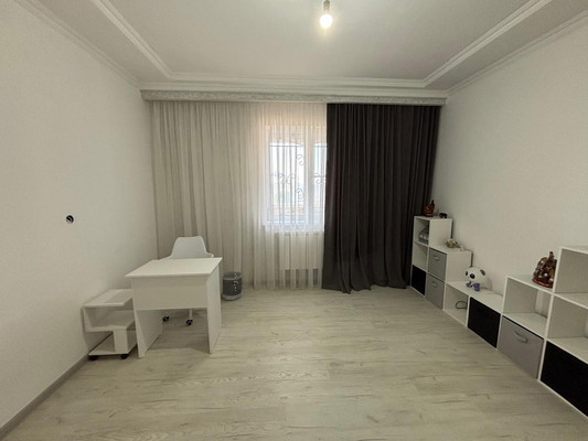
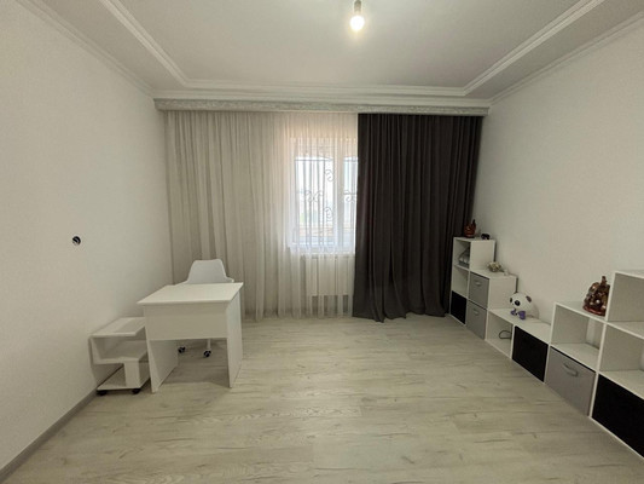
- wastebasket (232, 284)
